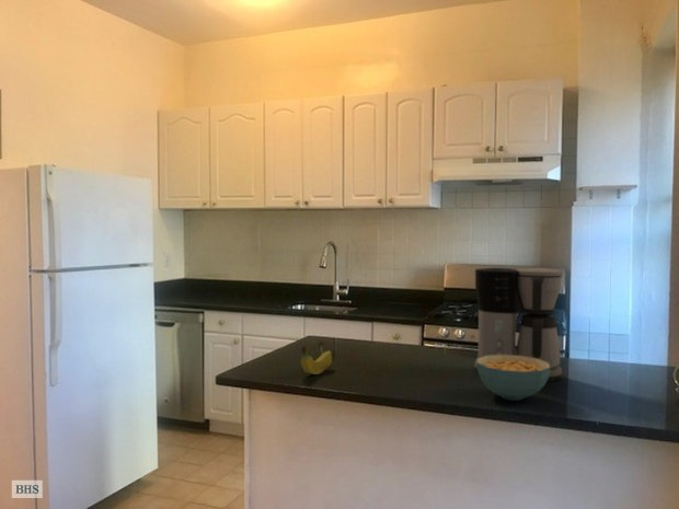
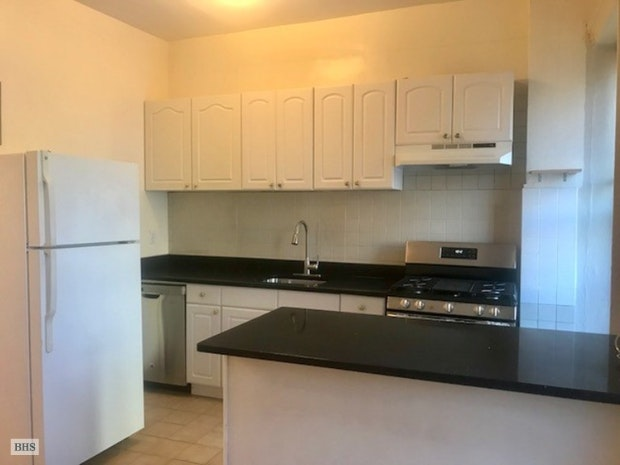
- coffee maker (515, 322)
- cereal bowl (511, 380)
- fruit (318, 358)
